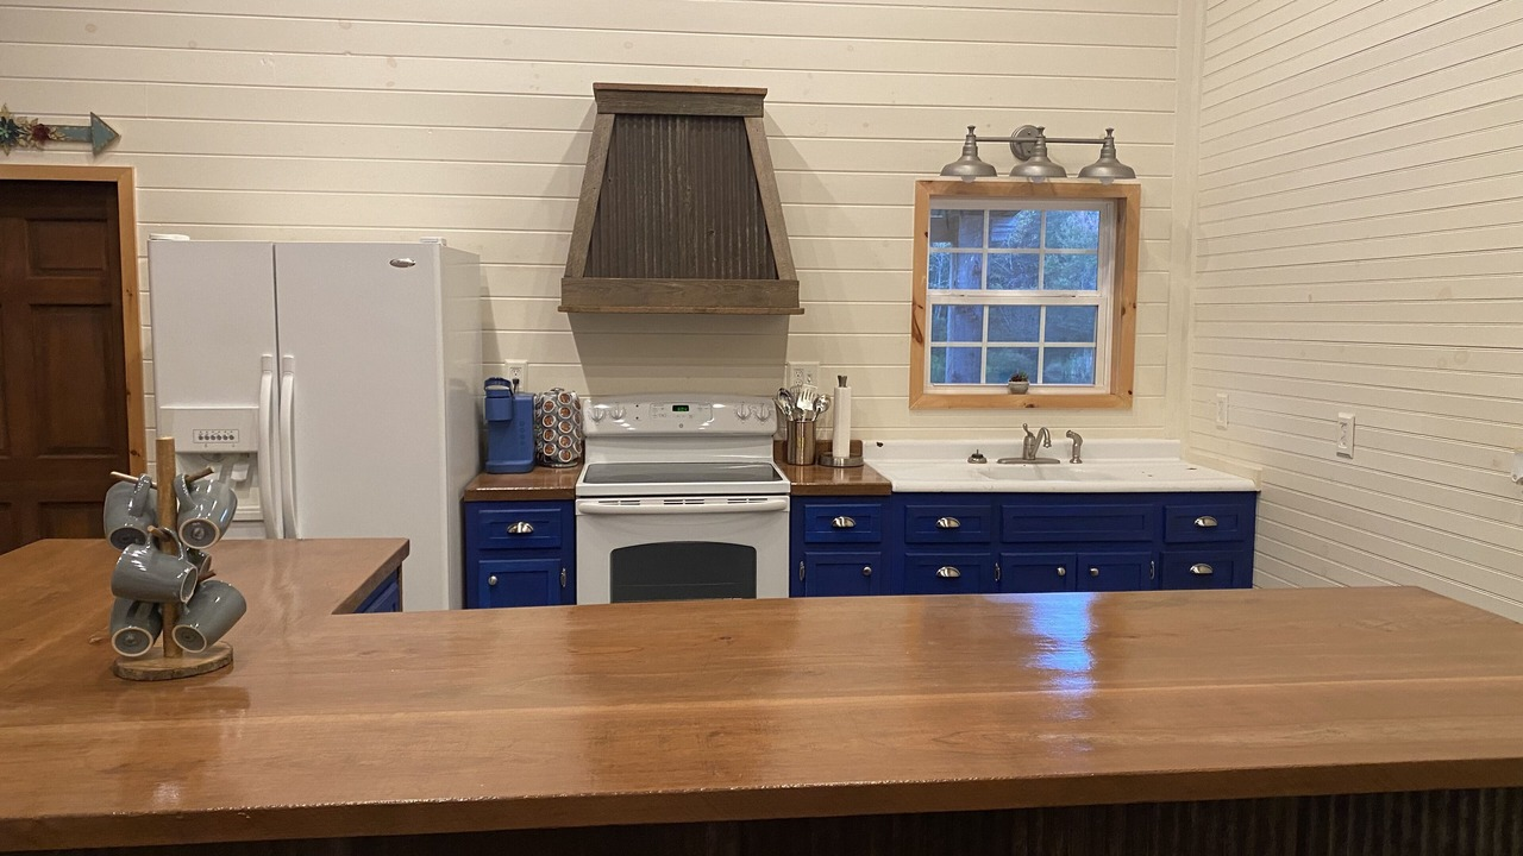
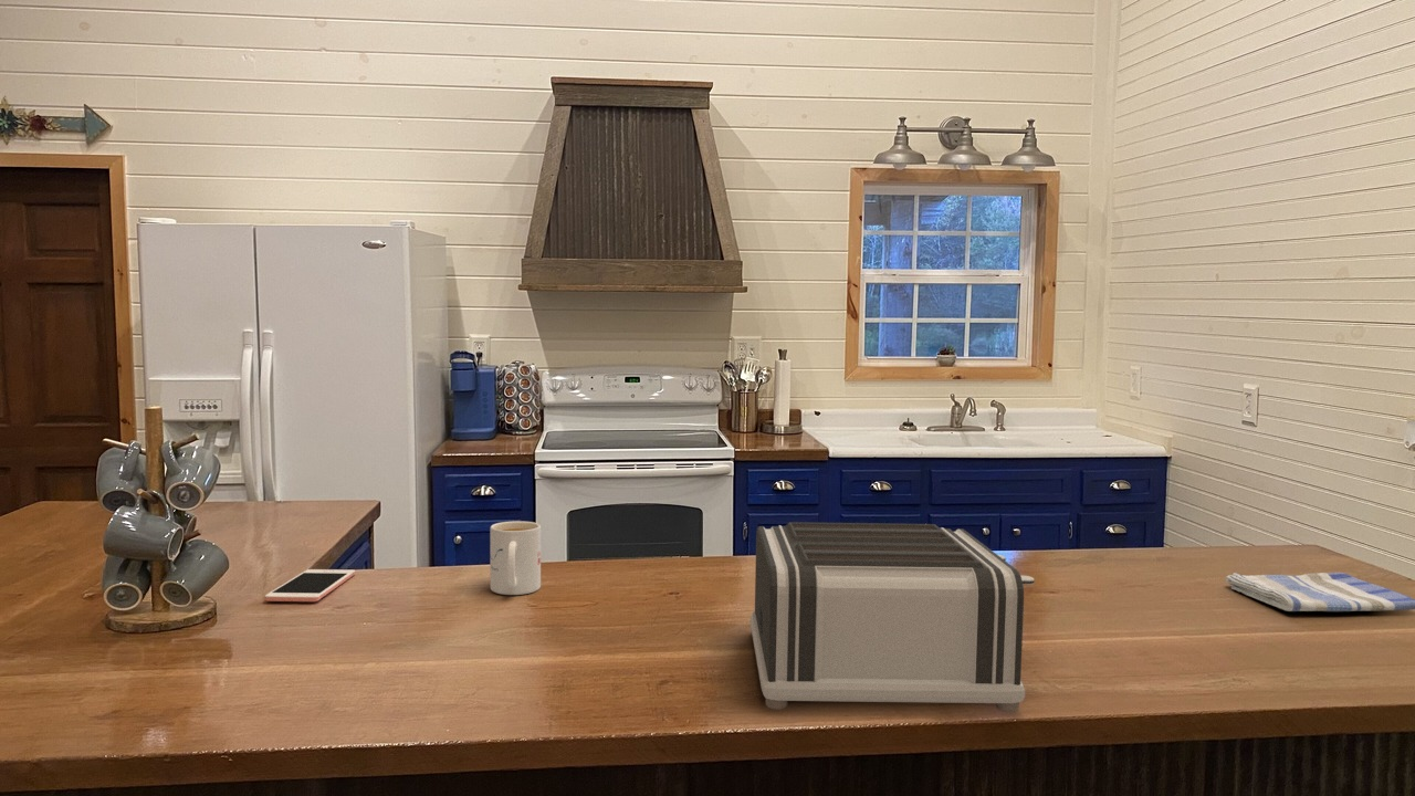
+ cell phone (312, 584)
+ mug (514, 559)
+ toaster (887, 605)
+ dish towel (1318, 590)
